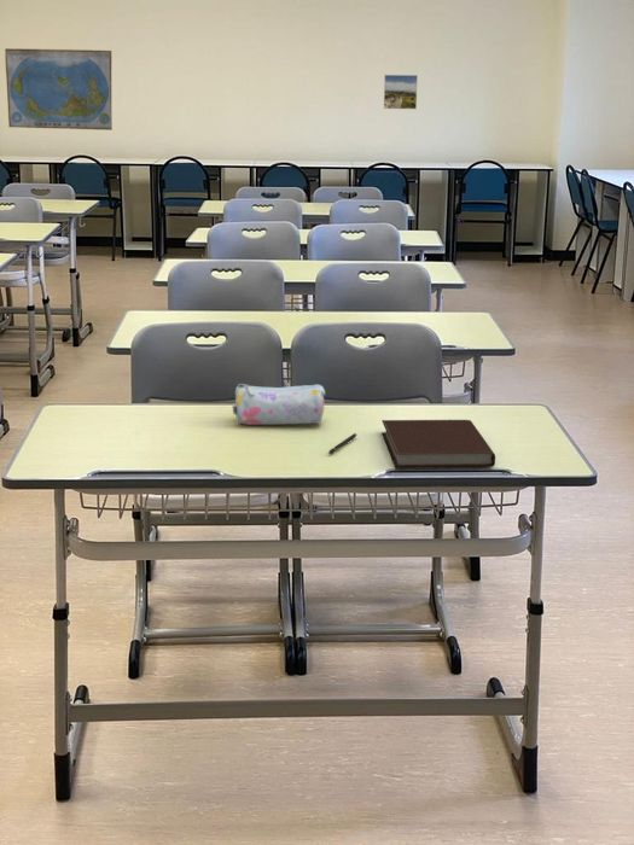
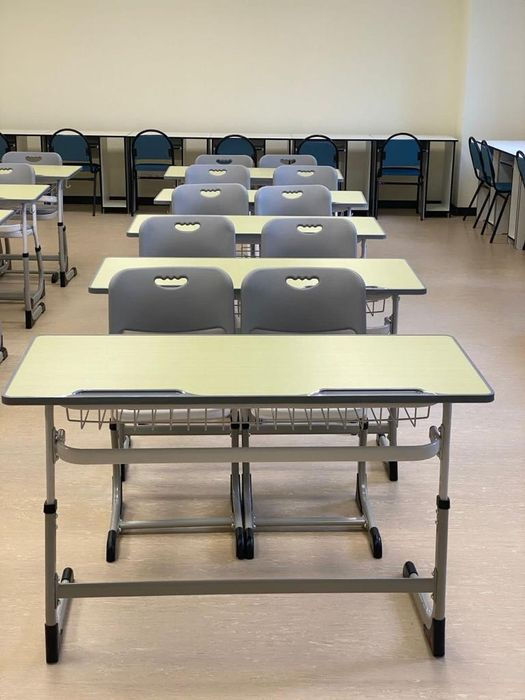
- pencil case (279, 403)
- pen (342, 443)
- notebook (435, 442)
- world map (59, 89)
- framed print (400, 92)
